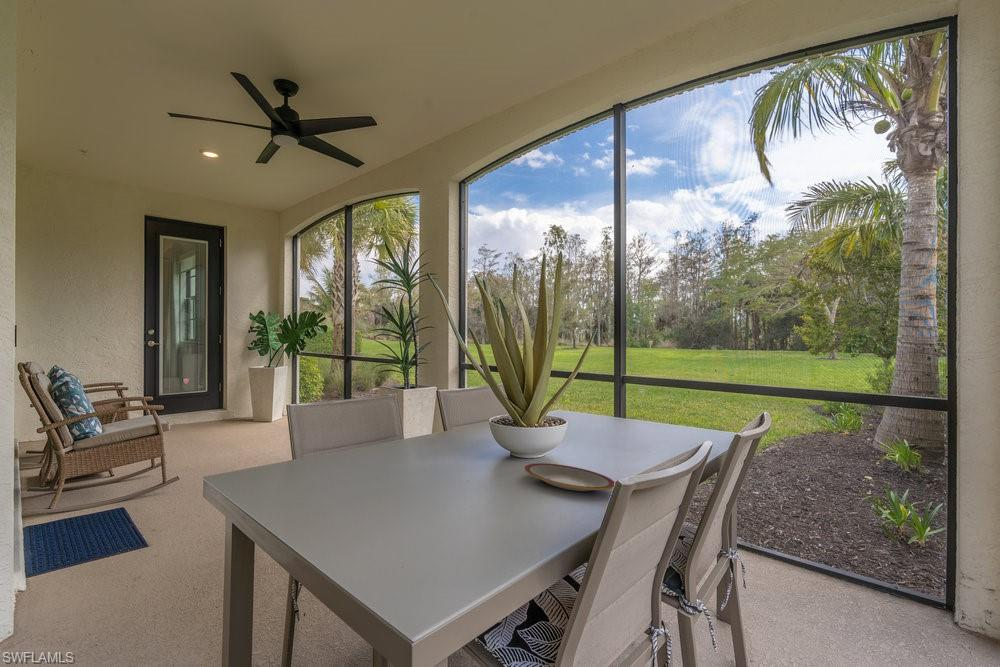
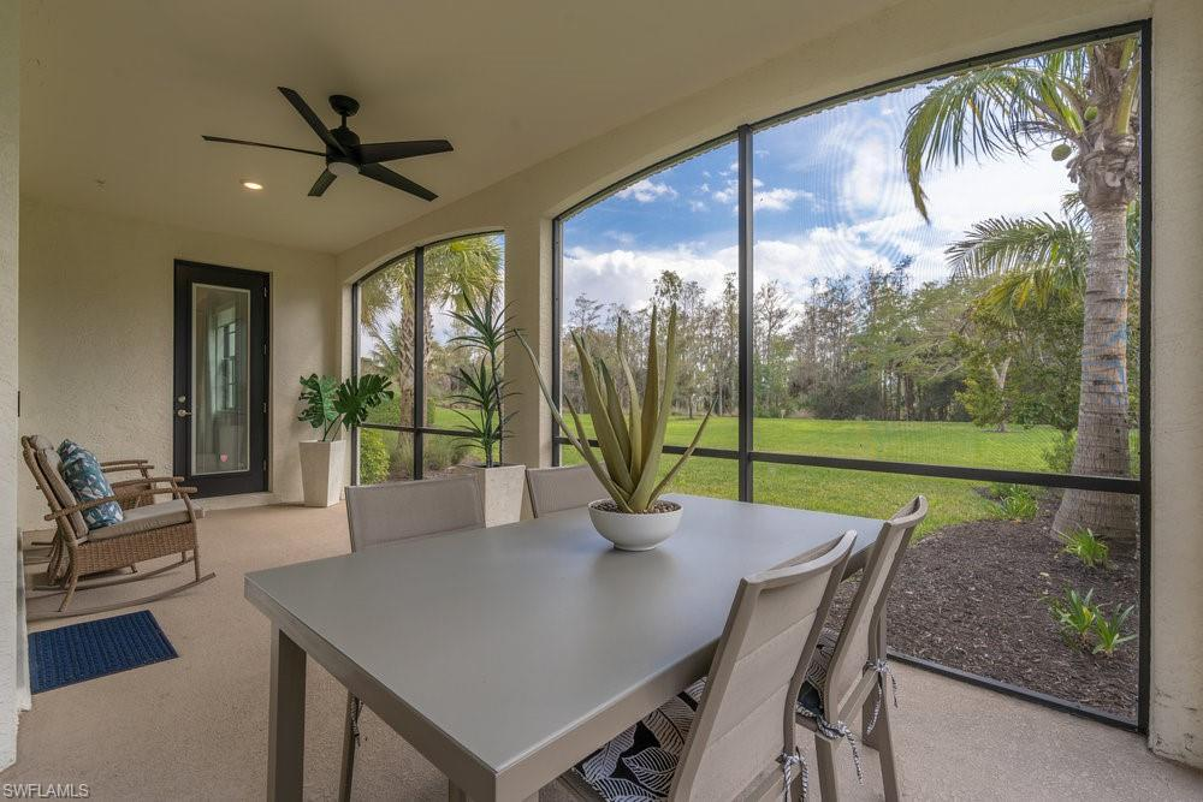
- plate (567, 479)
